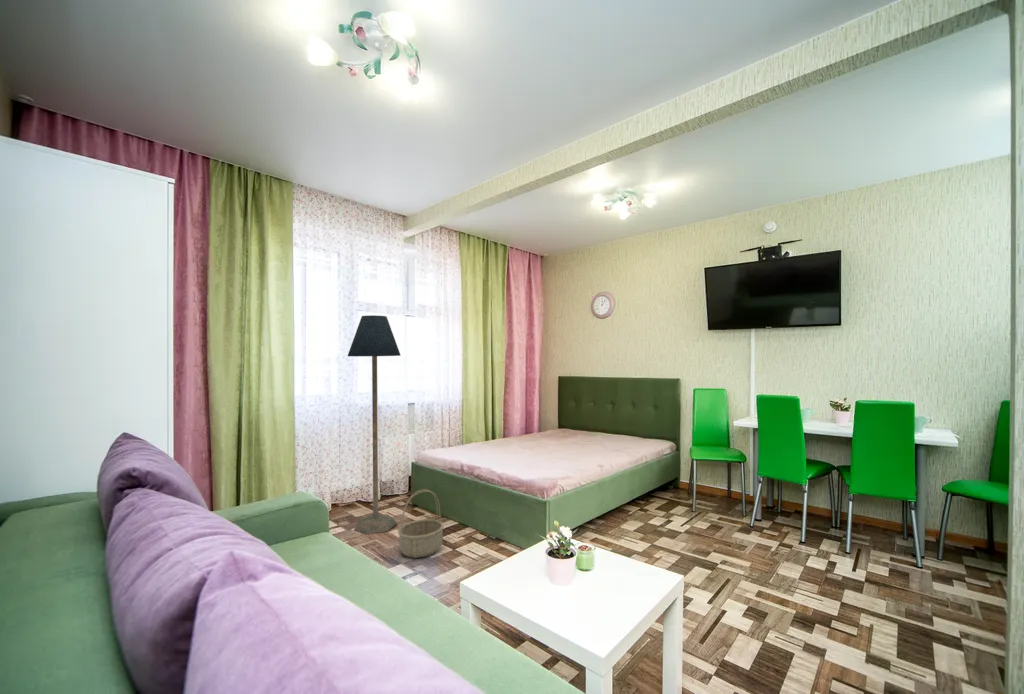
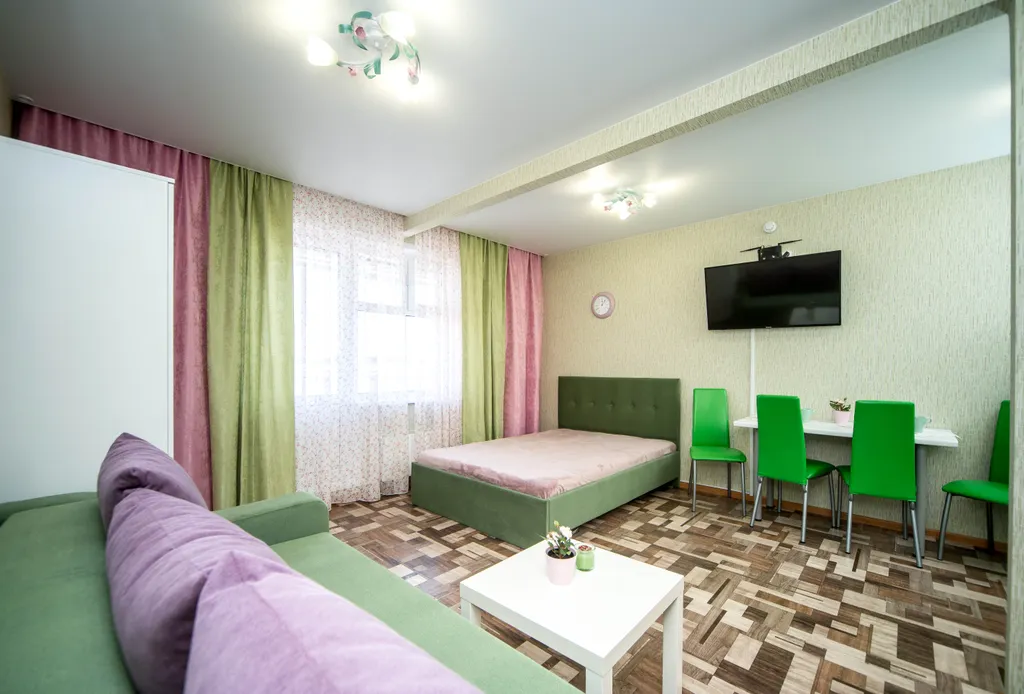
- floor lamp (374, 420)
- basket (421, 520)
